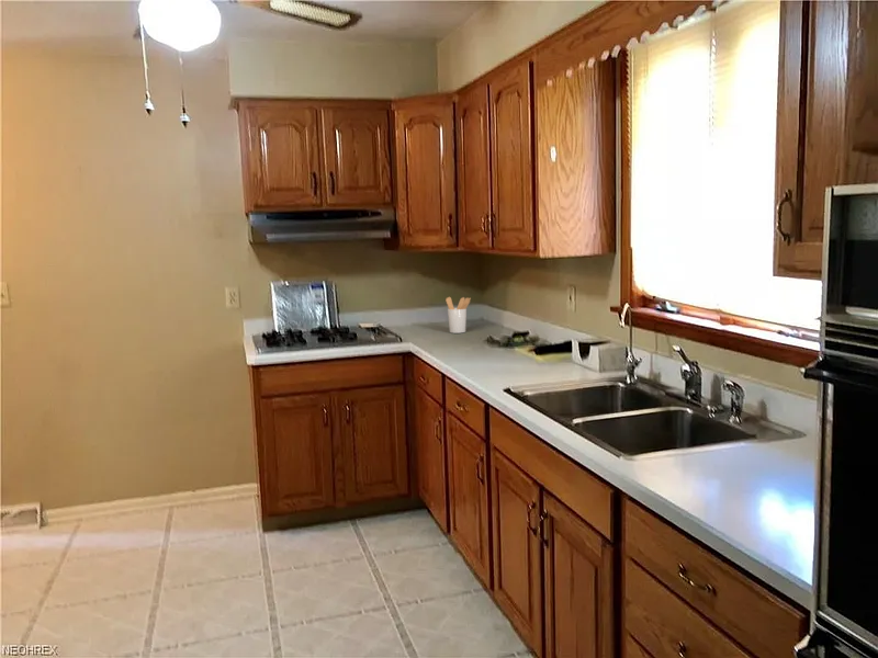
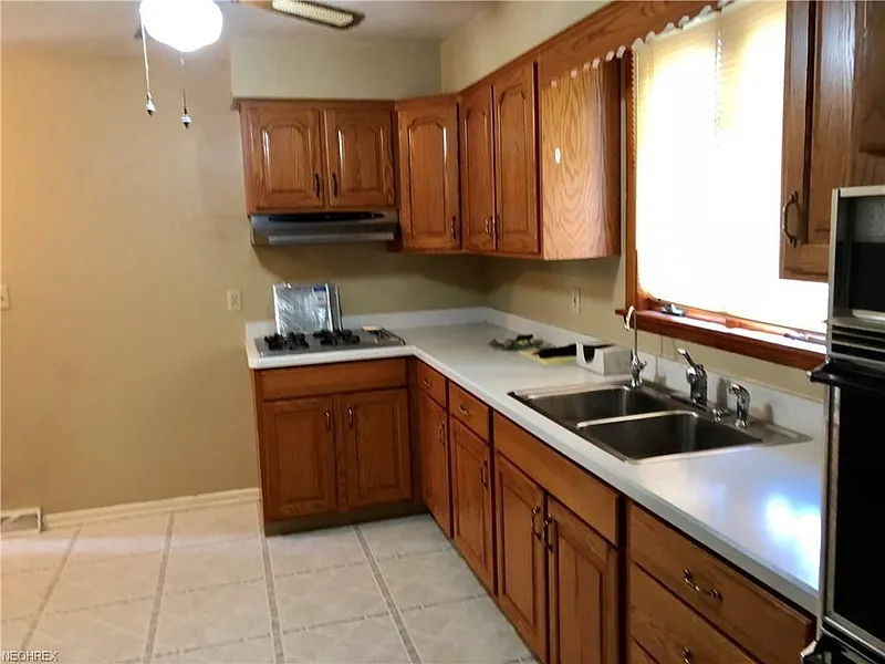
- utensil holder (460, 314)
